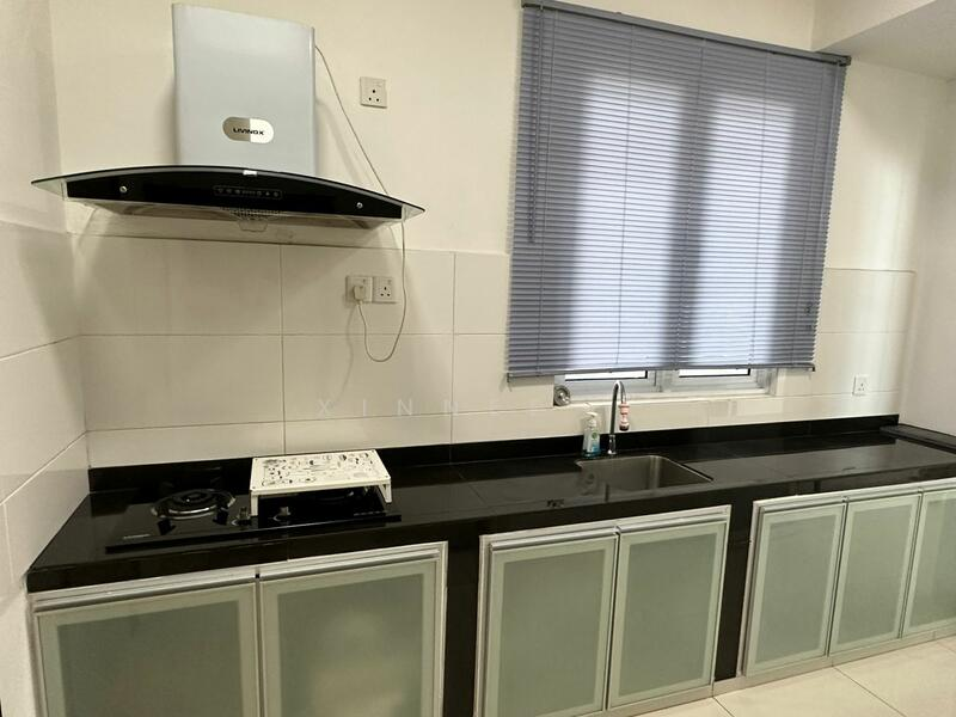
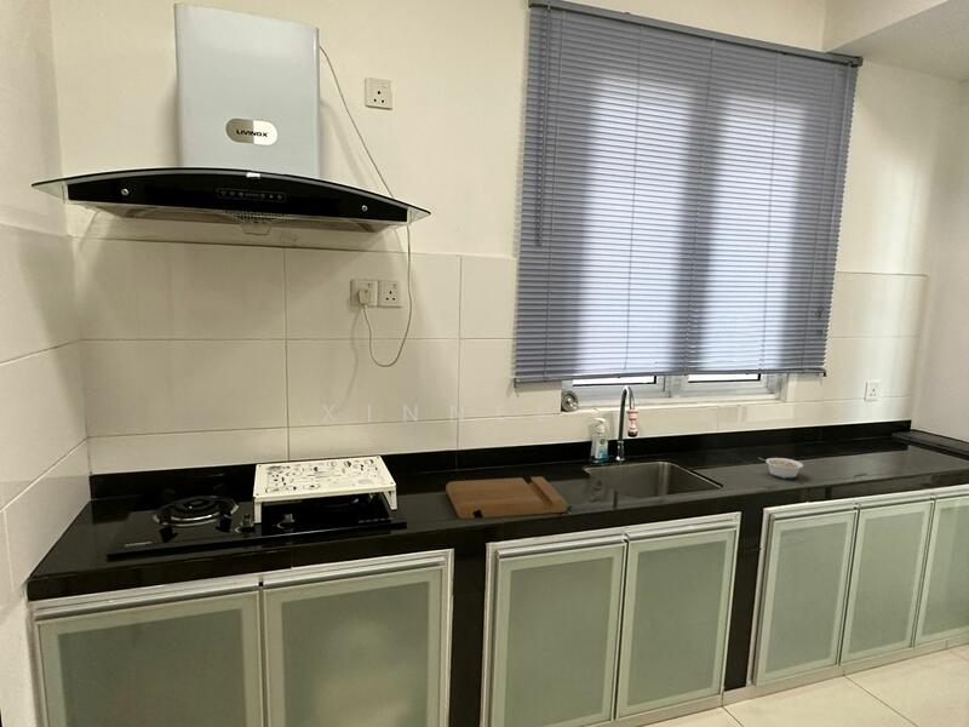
+ legume (782, 468)
+ cutting board (504, 496)
